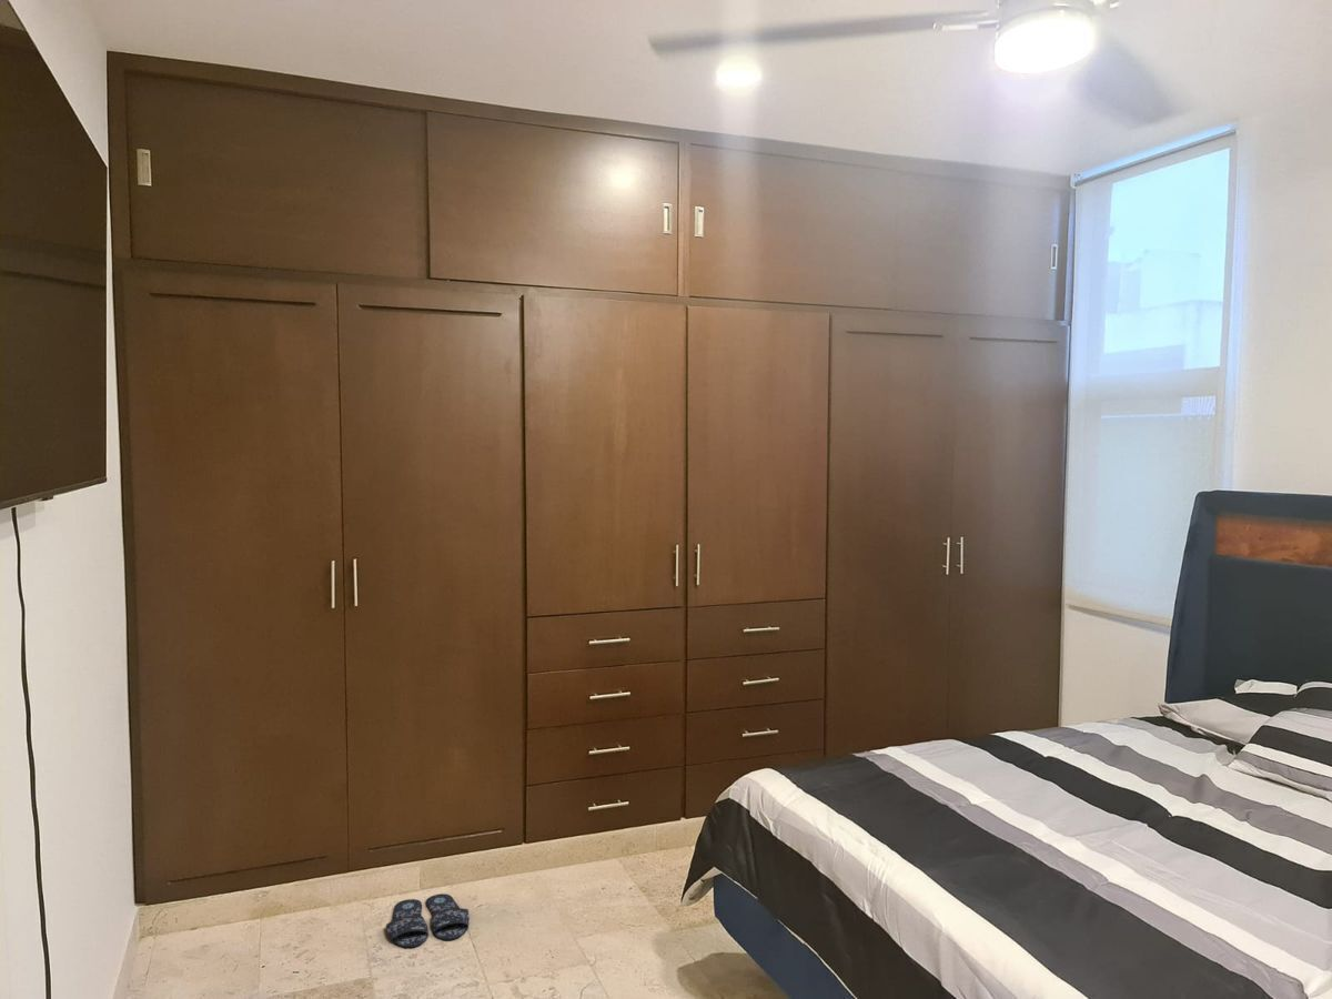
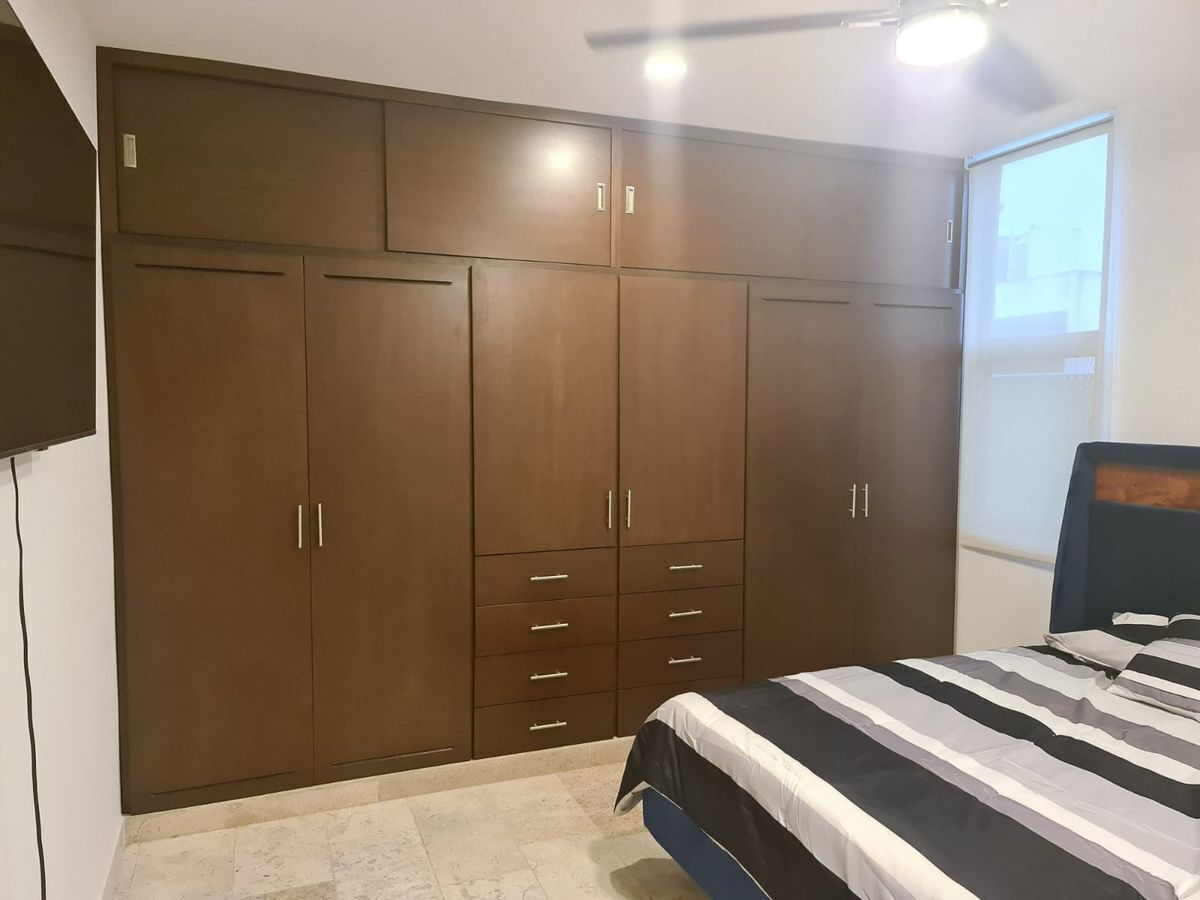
- slippers (431, 912)
